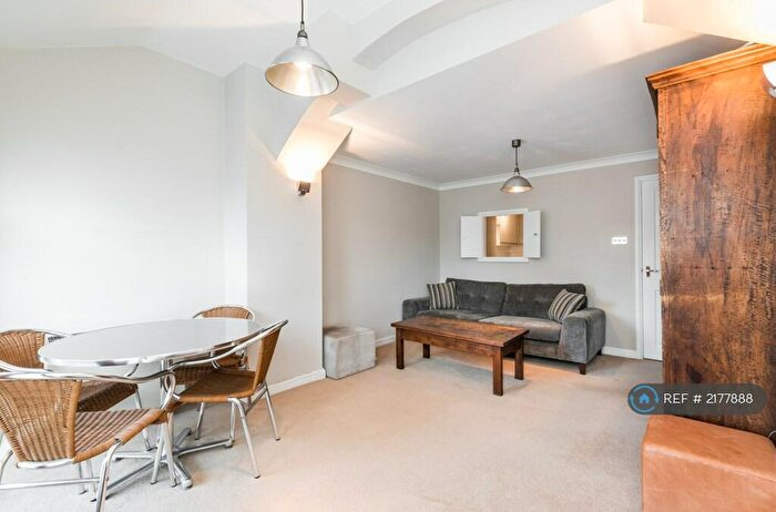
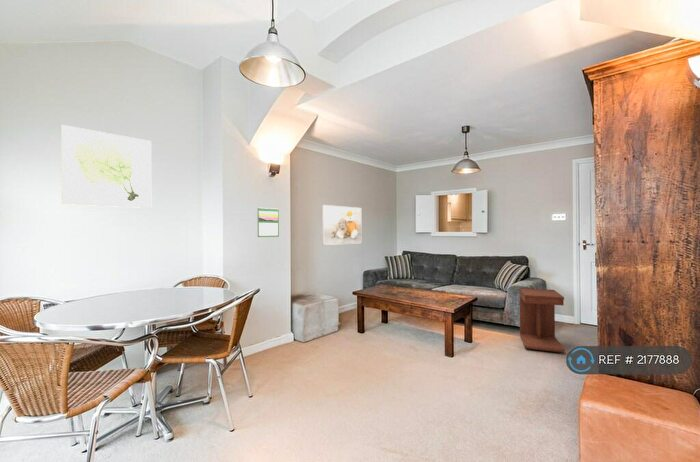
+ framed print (343, 225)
+ side table (540, 318)
+ wall art (110, 169)
+ calendar (268, 222)
